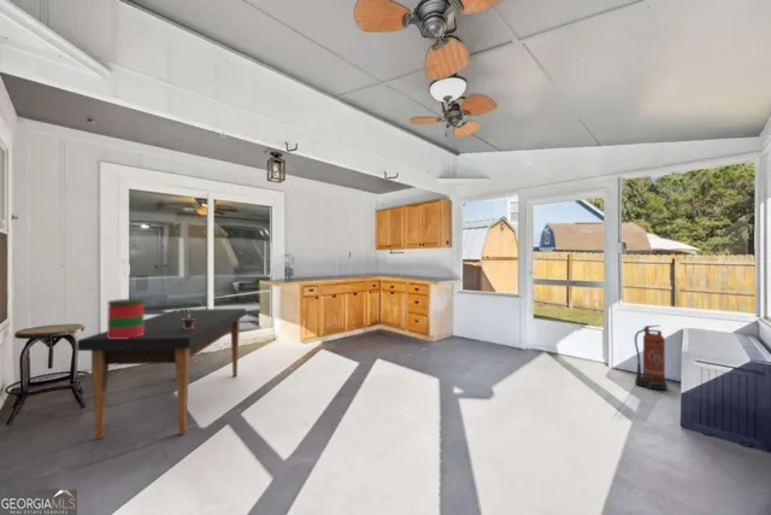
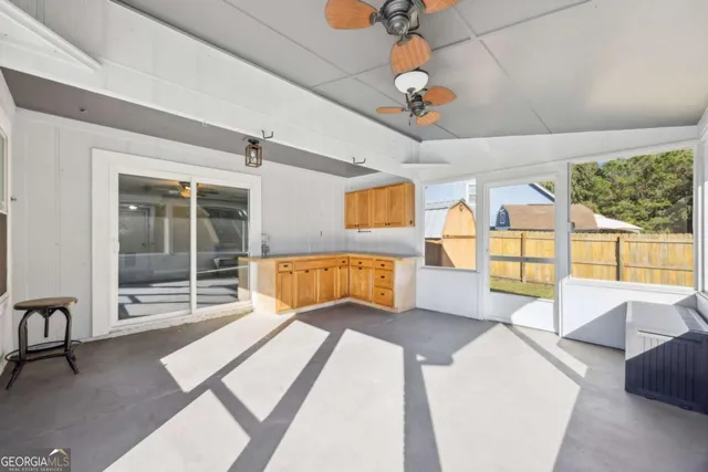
- decorative container (125, 317)
- dining table (181, 361)
- potted plant (187, 312)
- fire extinguisher (649, 355)
